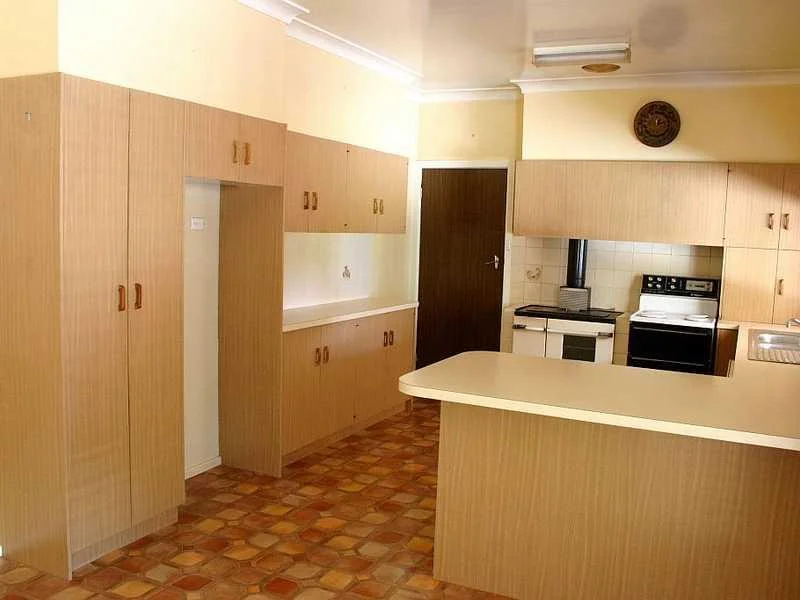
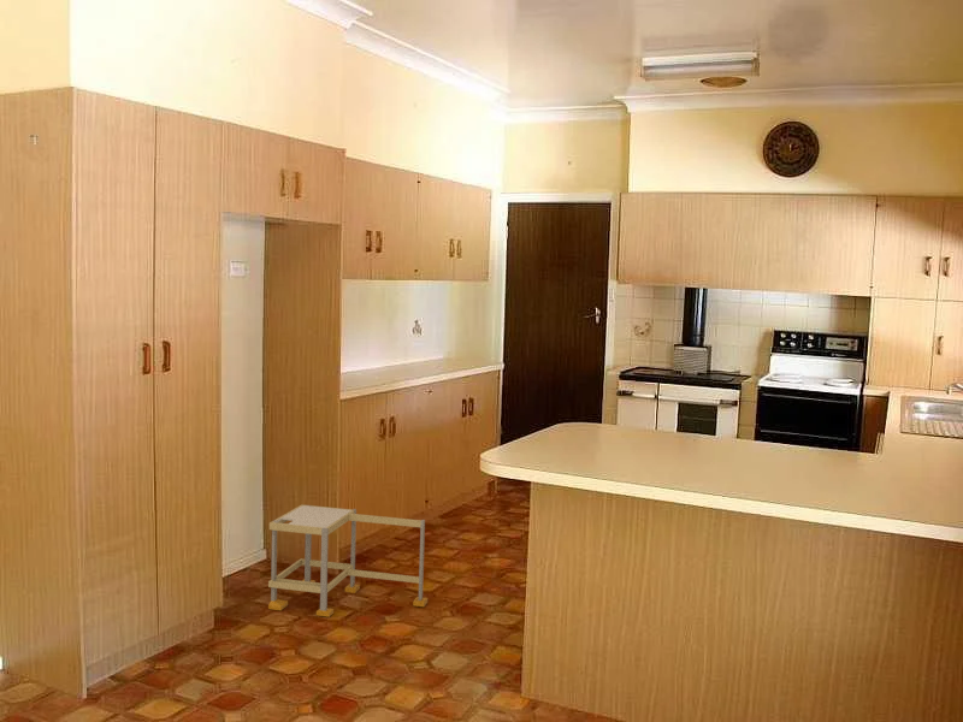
+ step stool (353, 561)
